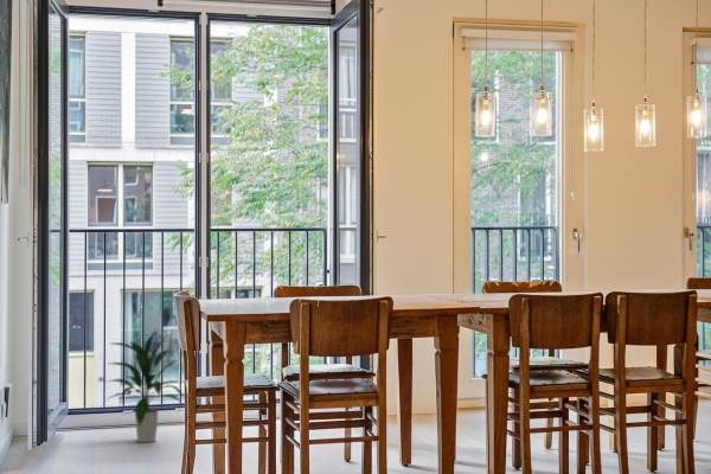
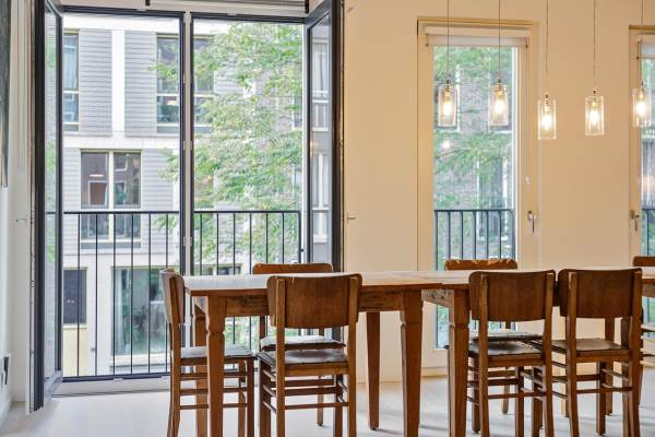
- indoor plant (142, 384)
